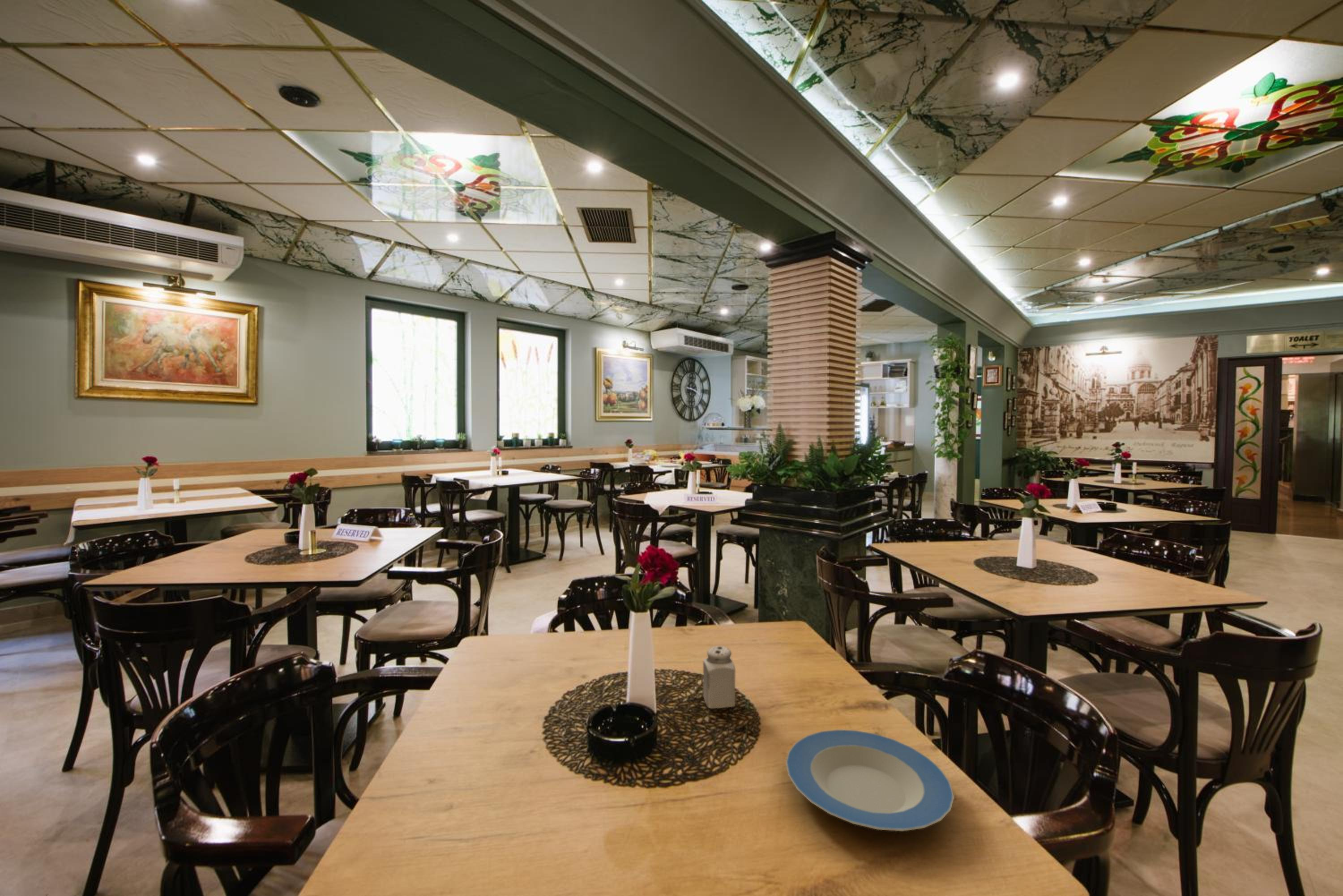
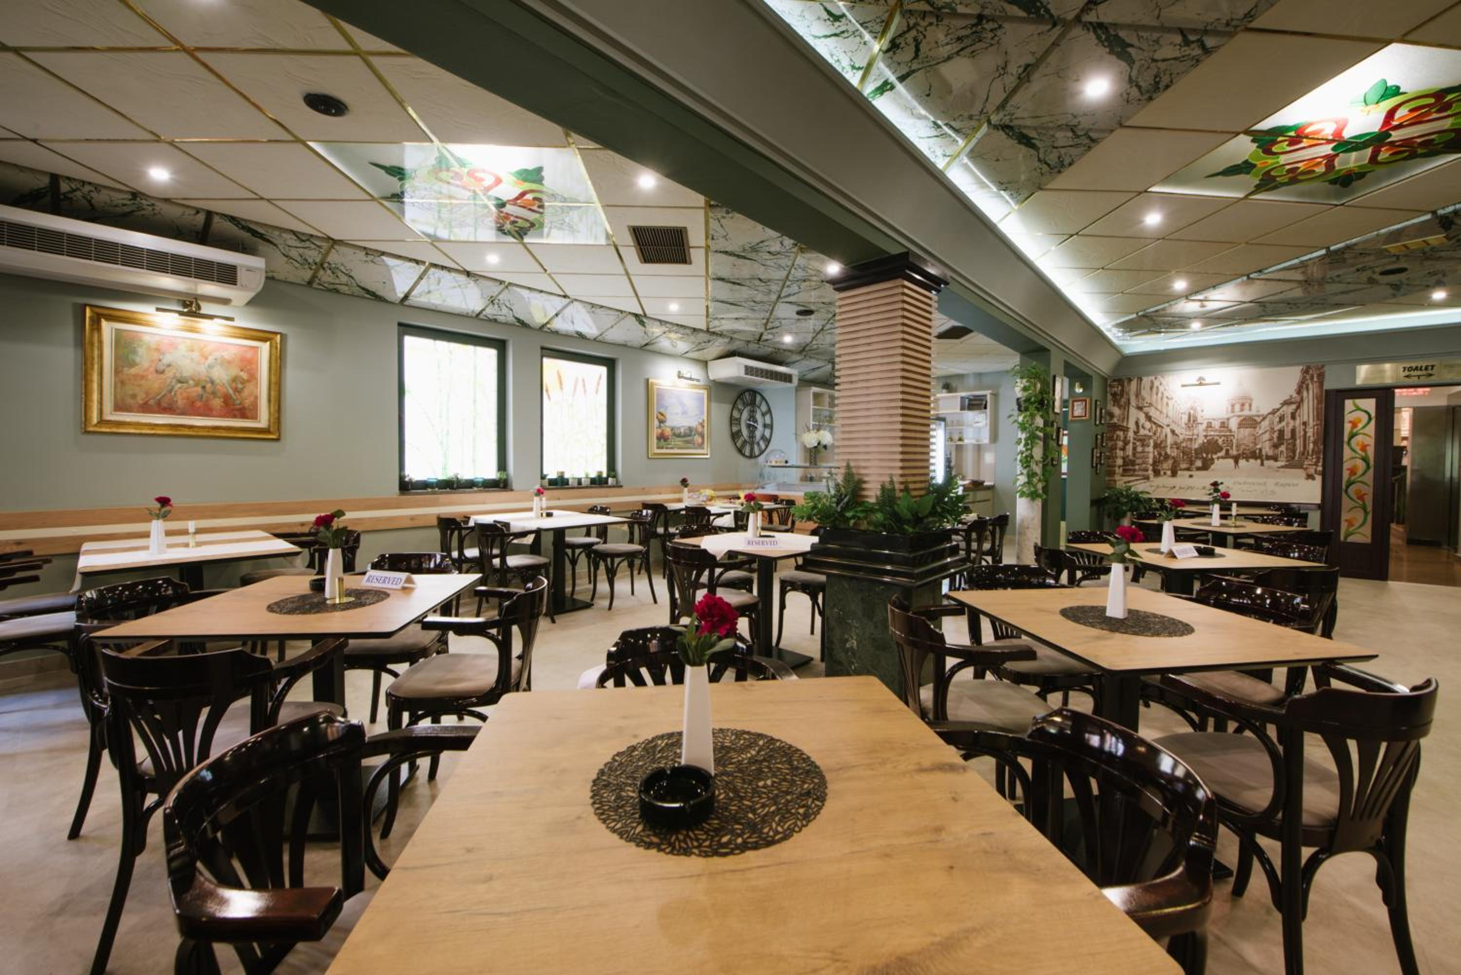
- plate (865, 782)
- salt shaker (719, 675)
